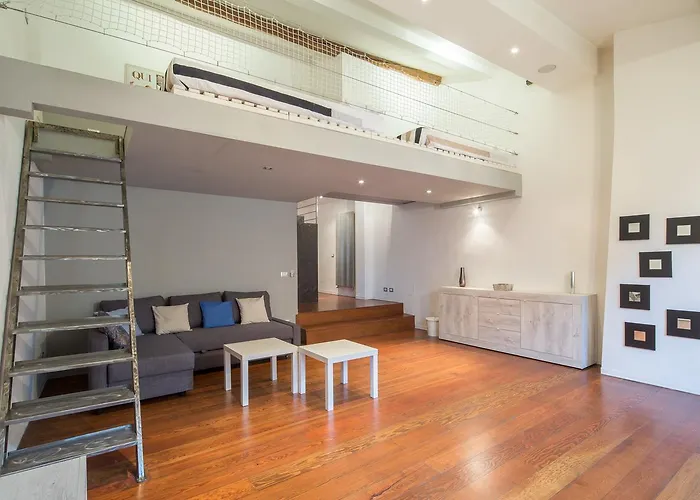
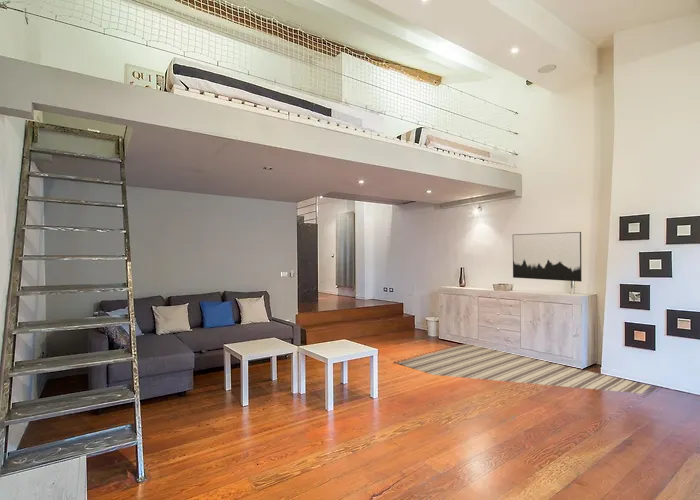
+ rug (510, 373)
+ wall art (544, 256)
